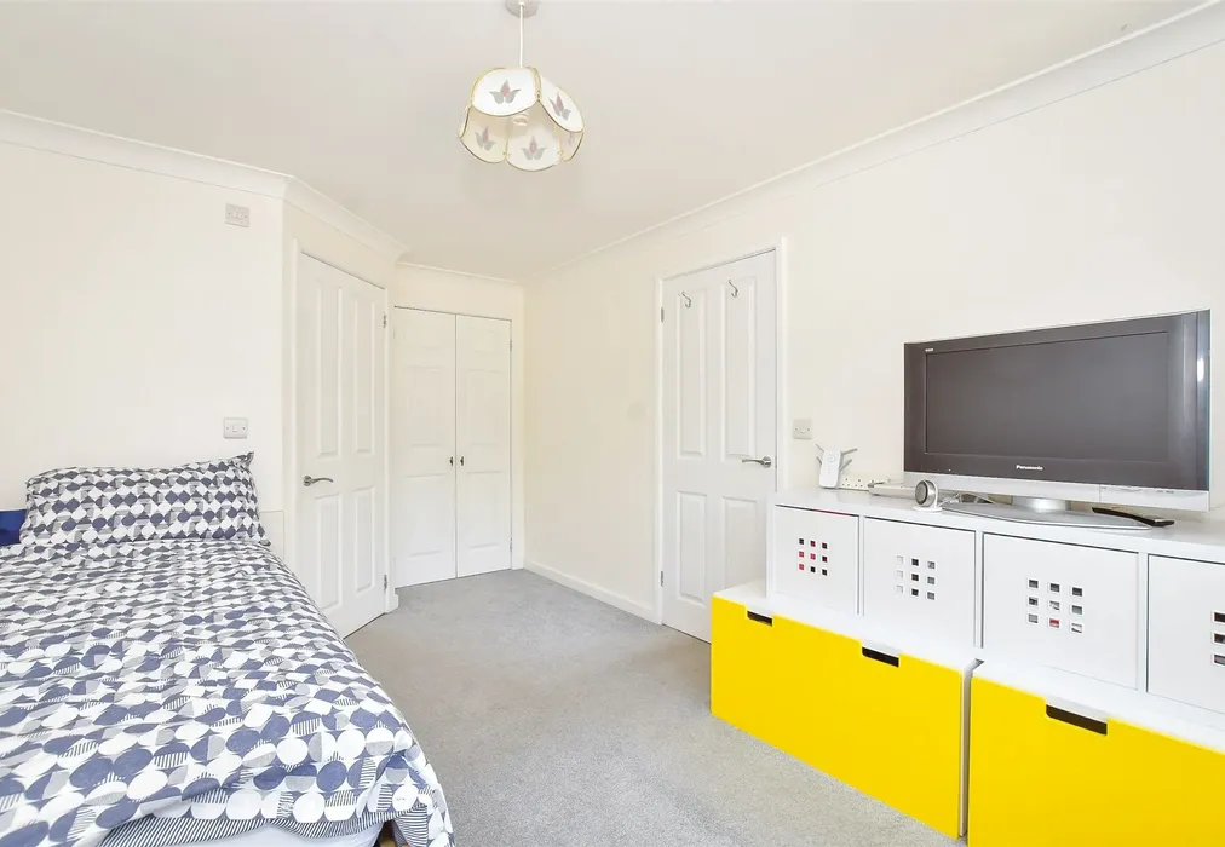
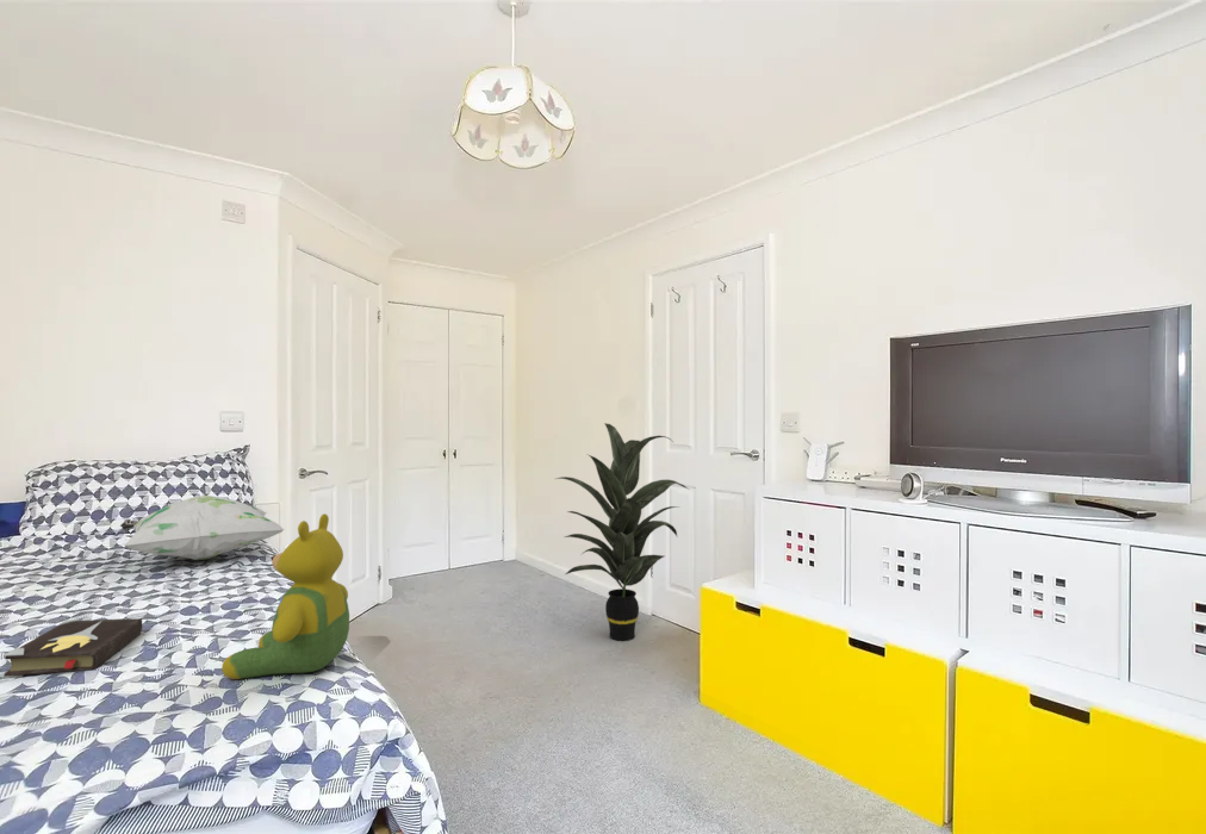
+ decorative pillow (200, 527)
+ hardback book (79, 642)
+ indoor plant (621, 528)
+ teddy bear (291, 592)
